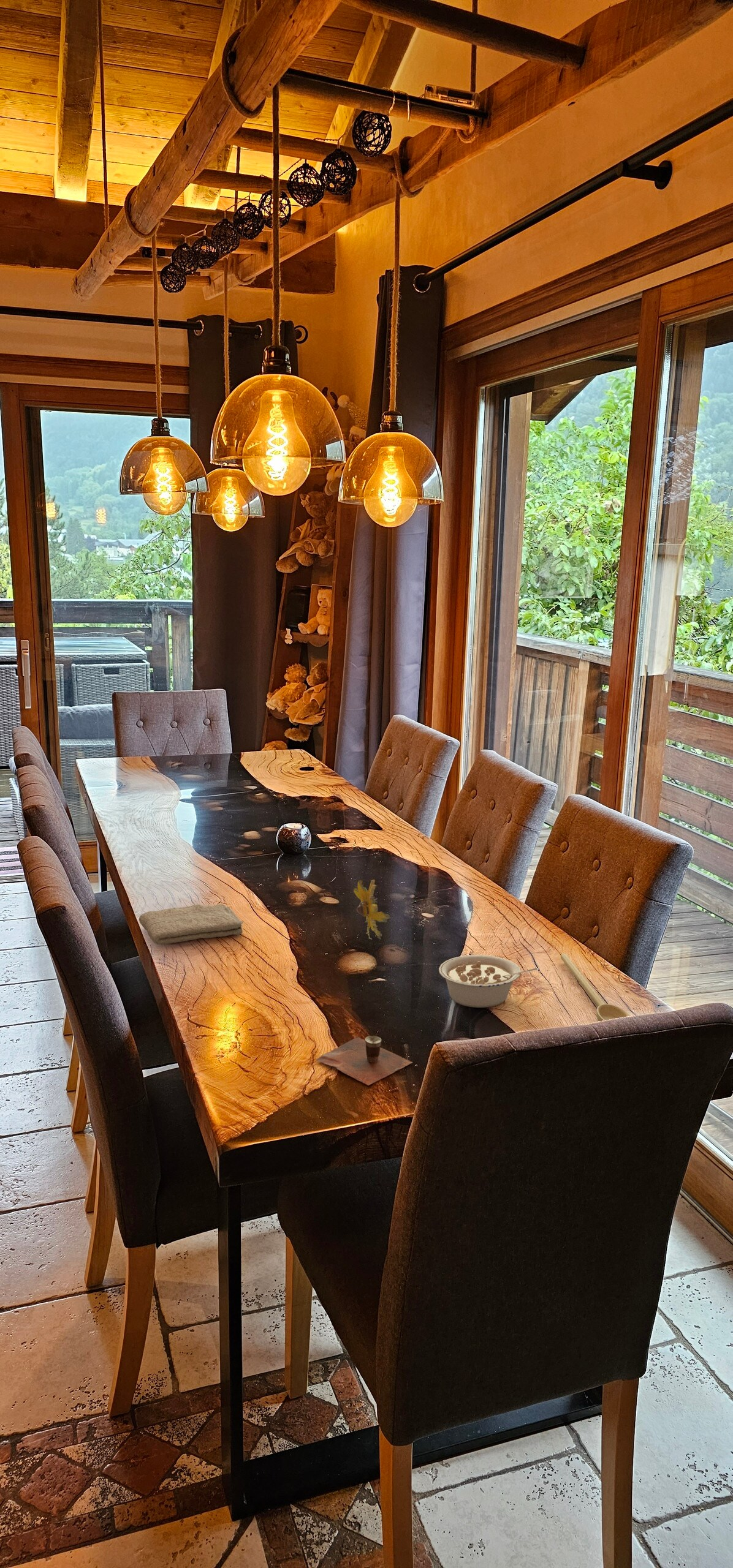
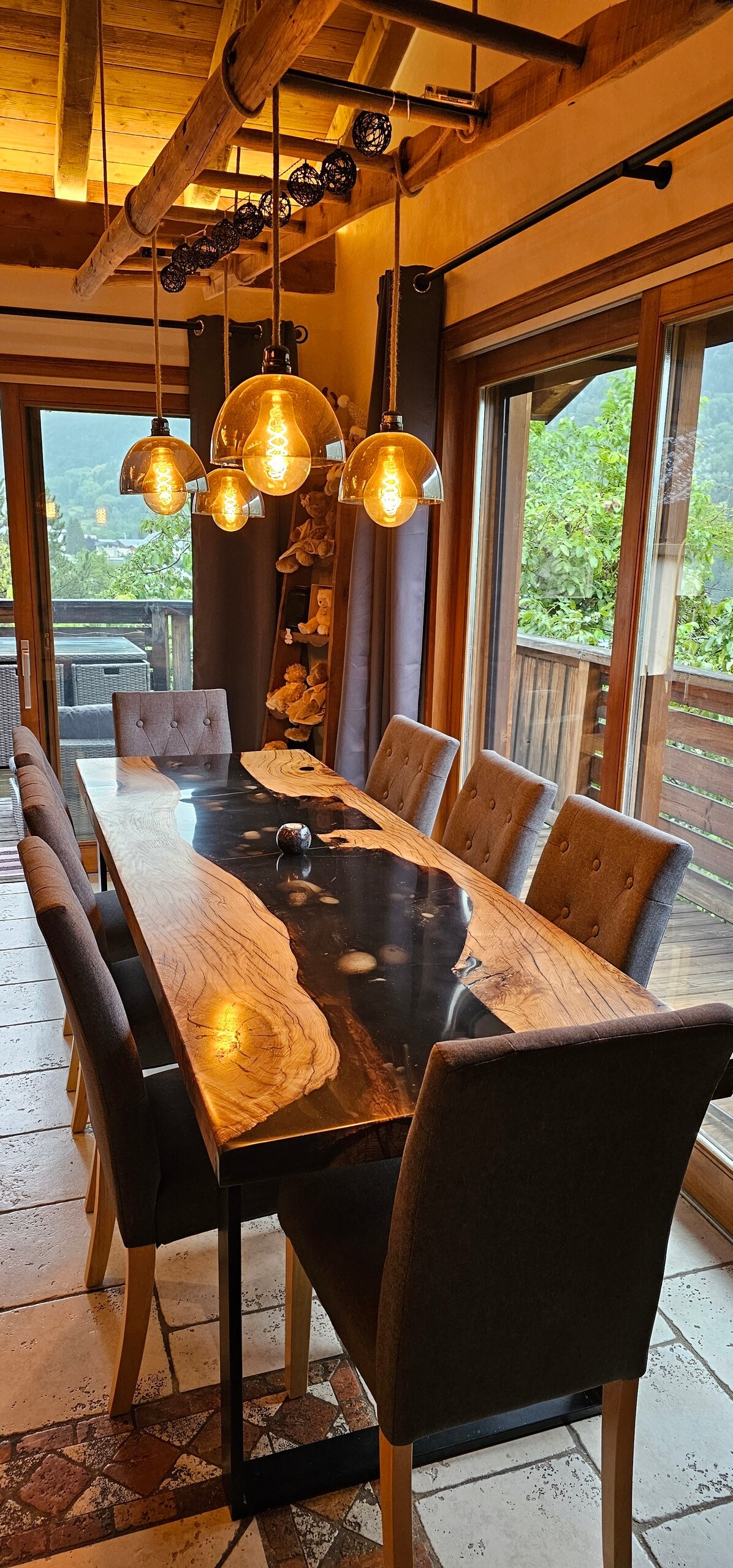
- spoon (590, 990)
- flower (368, 909)
- washcloth (192, 922)
- legume (482, 980)
- cup (363, 1050)
